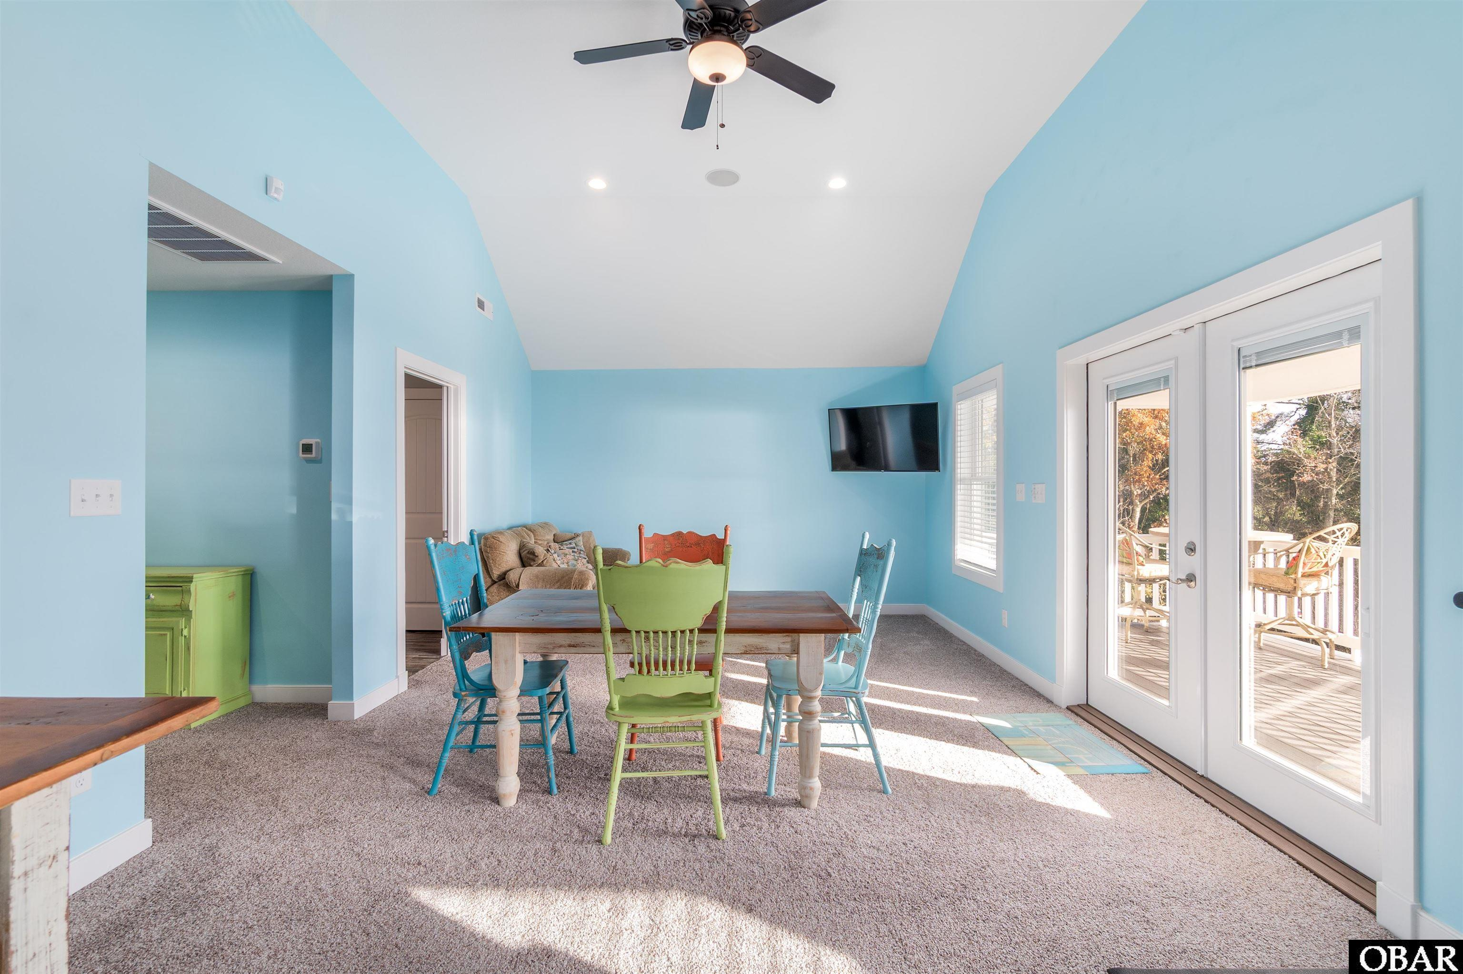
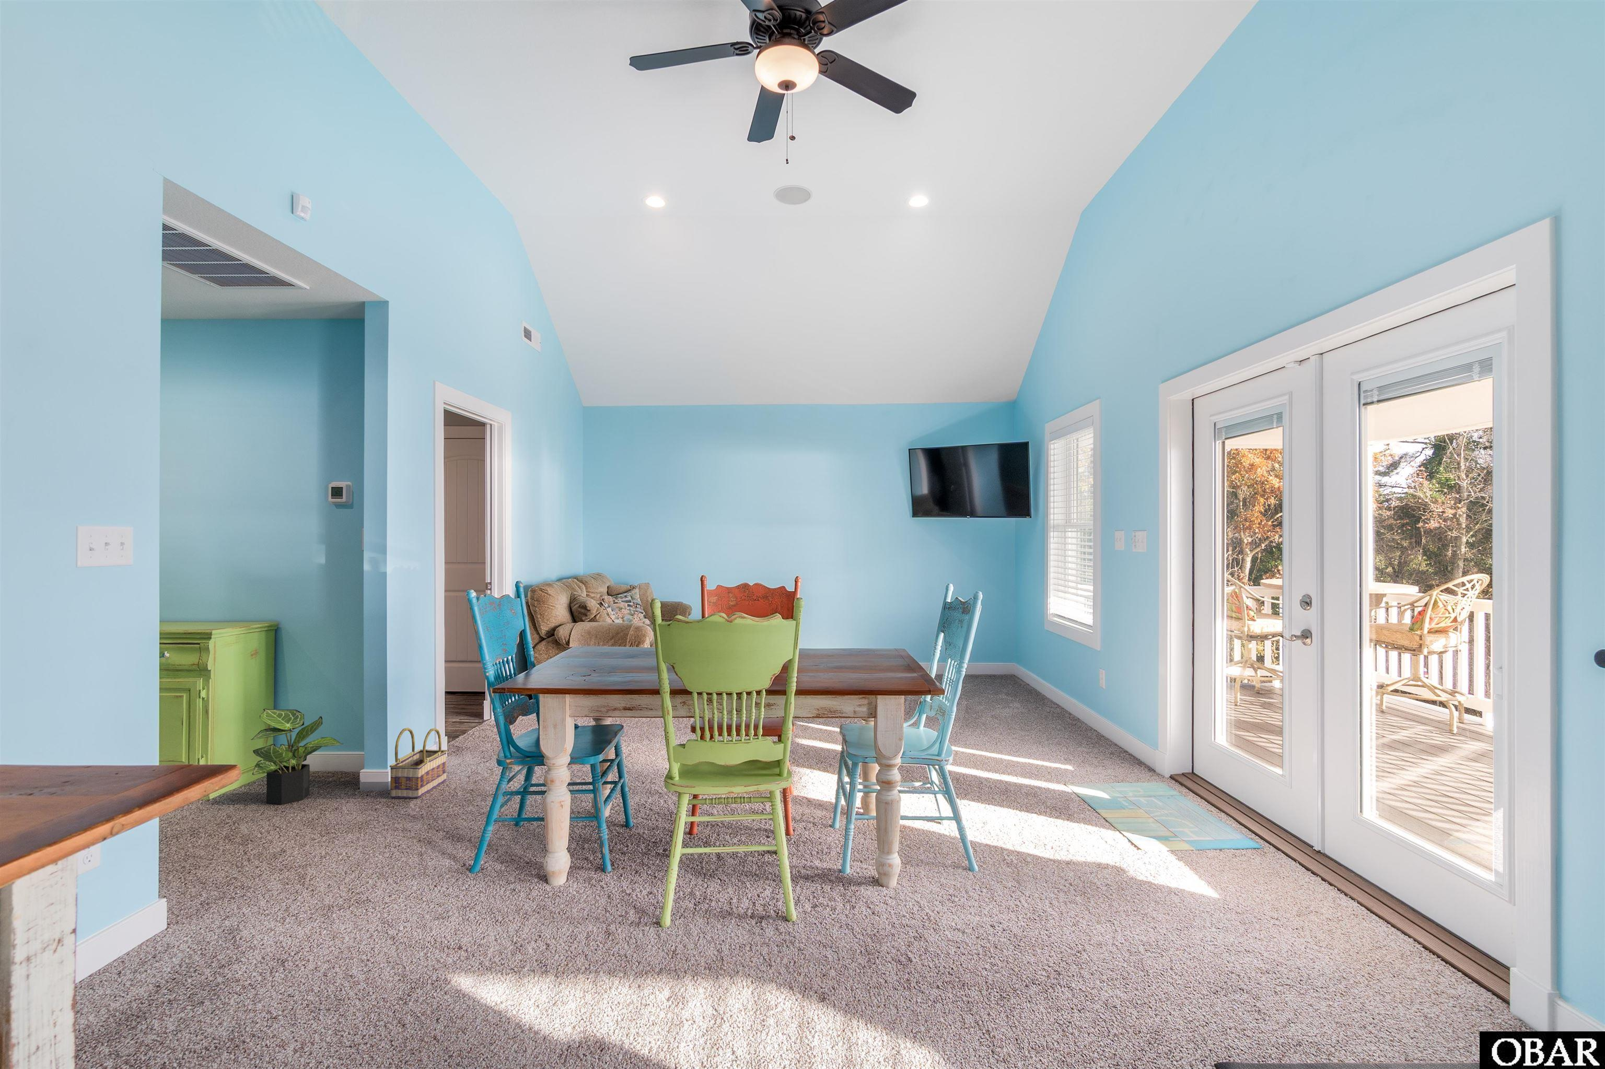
+ potted plant (292, 754)
+ basket (419, 759)
